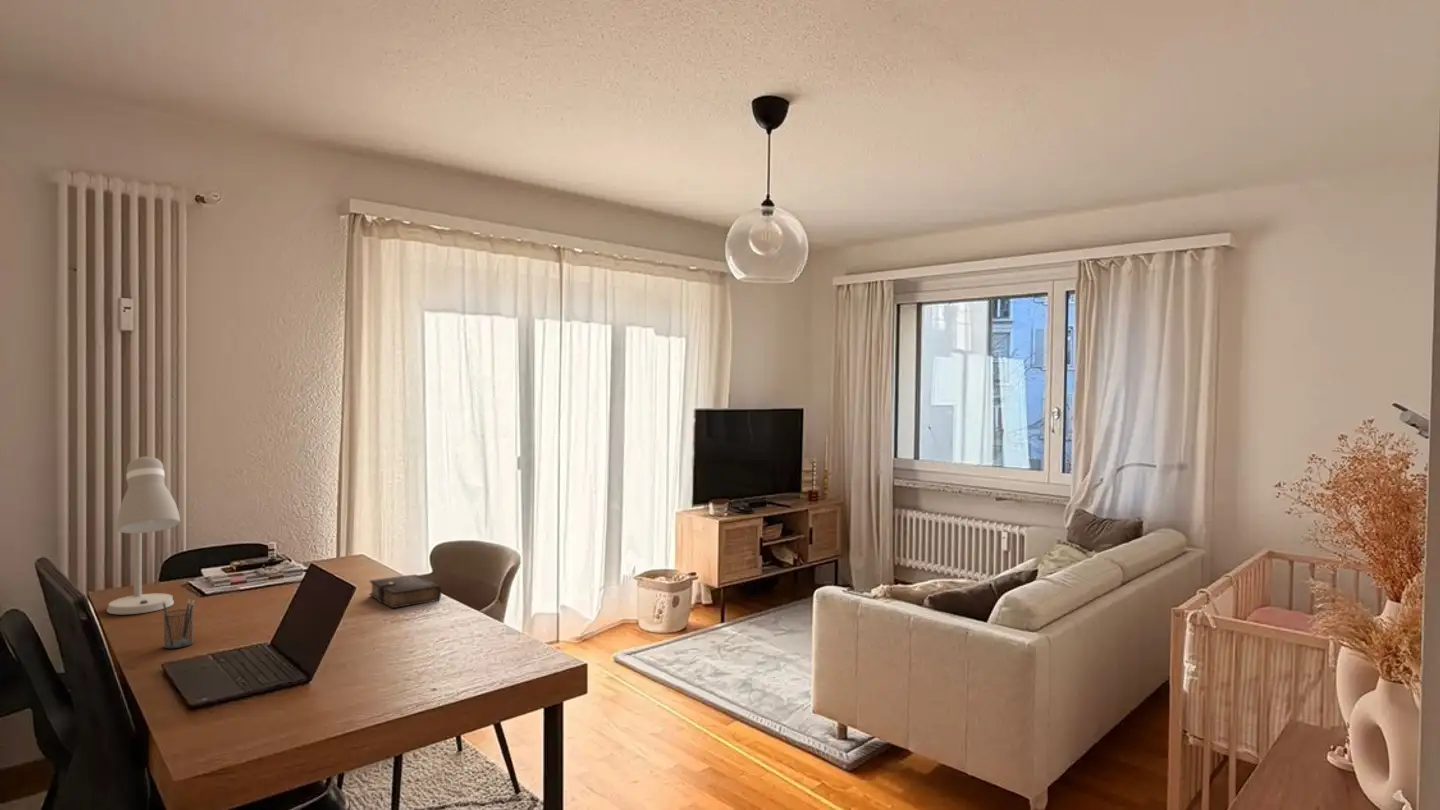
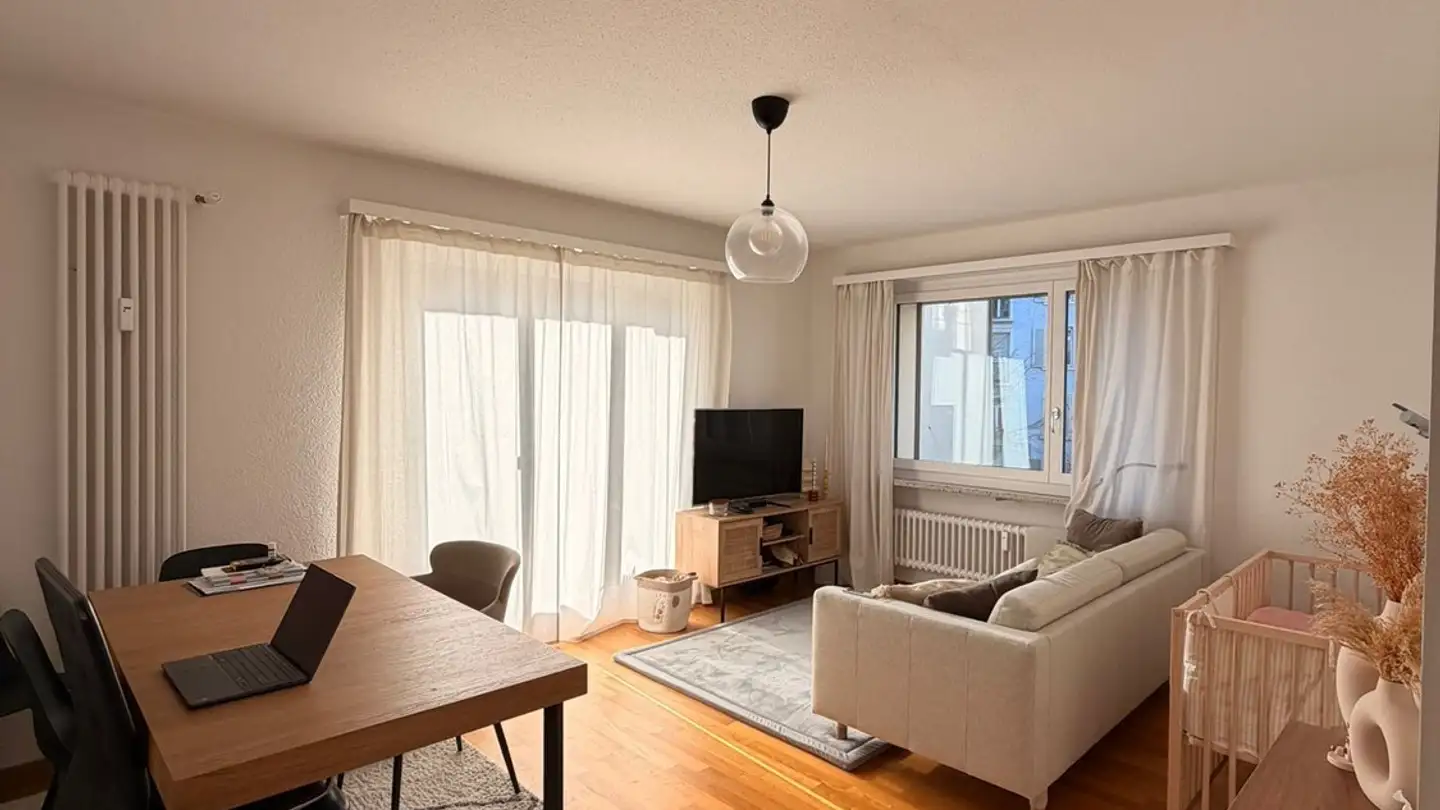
- pencil holder (177, 621)
- book (400, 587)
- desk lamp (144, 532)
